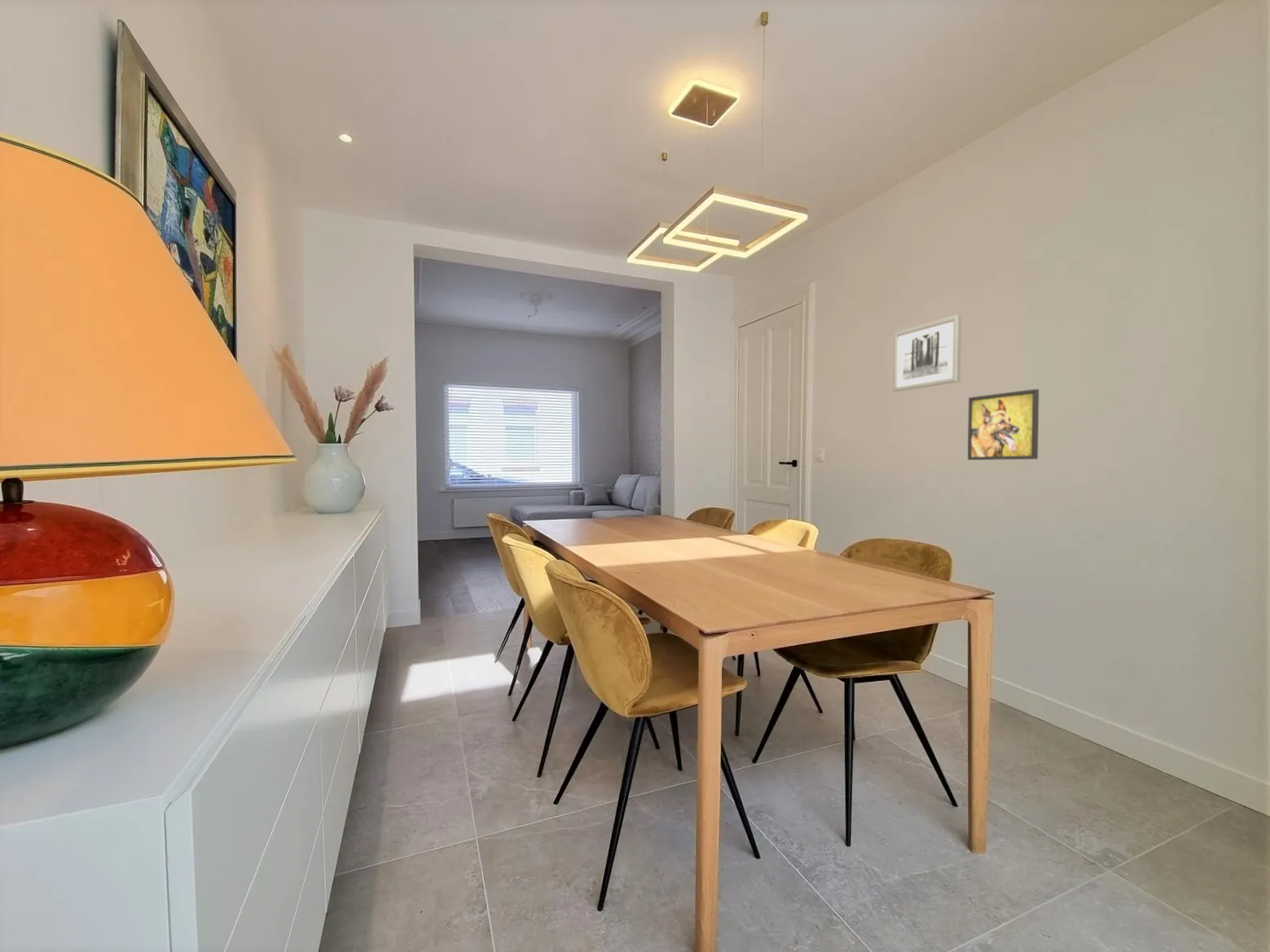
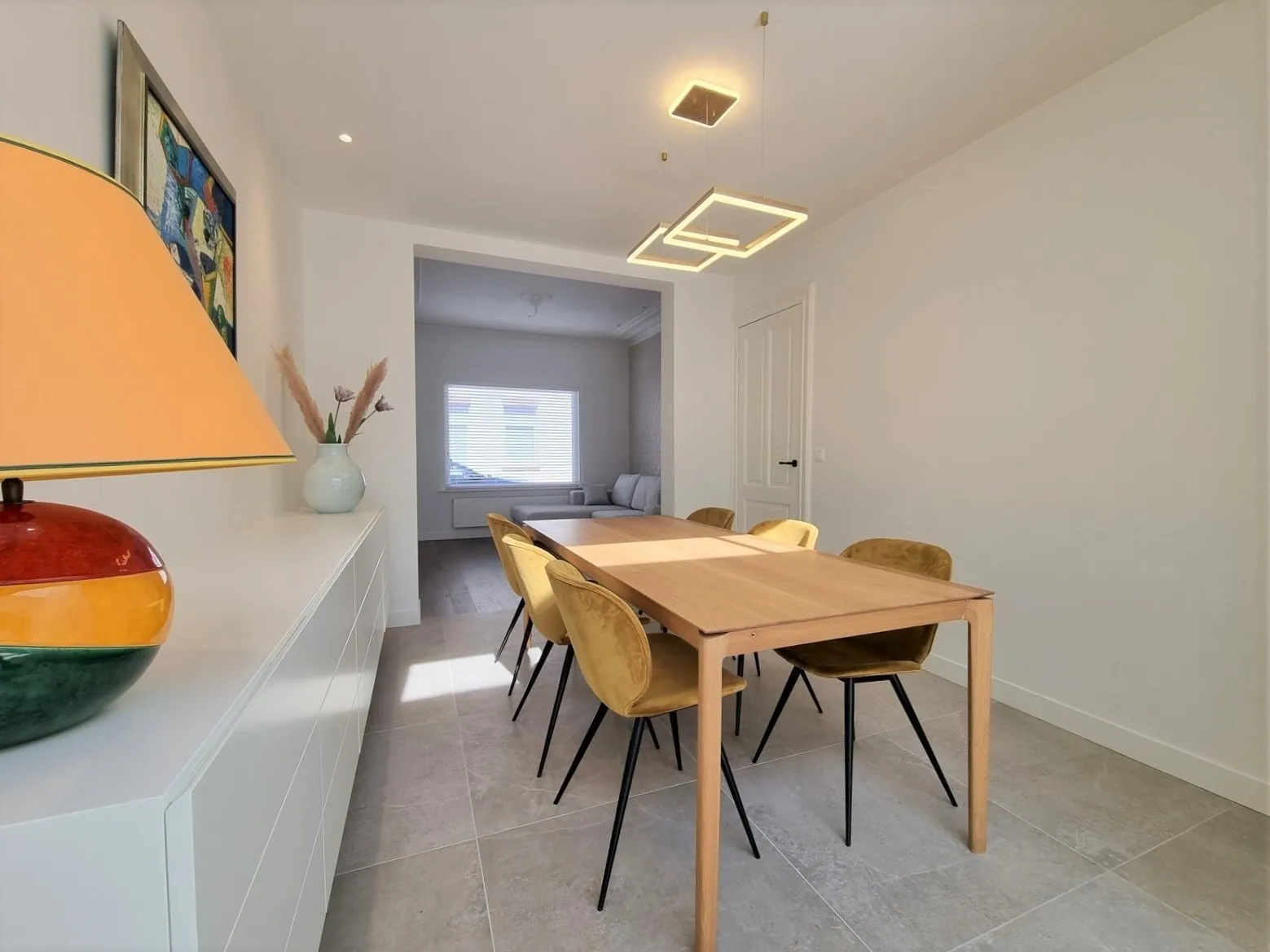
- wall art (925, 355)
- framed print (1001, 426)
